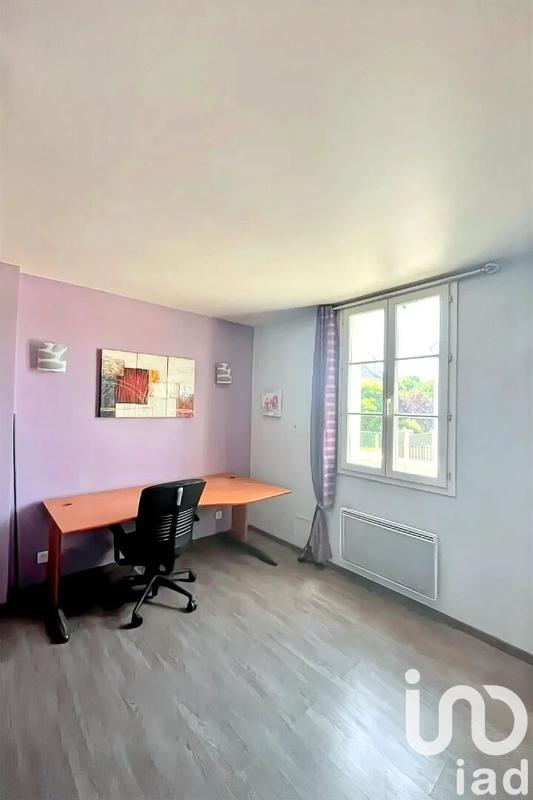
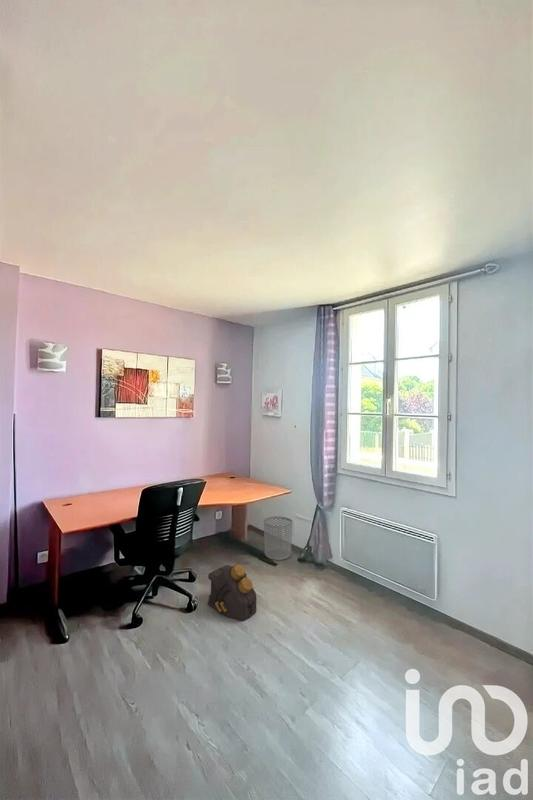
+ waste bin (277, 537)
+ backpack (231, 584)
